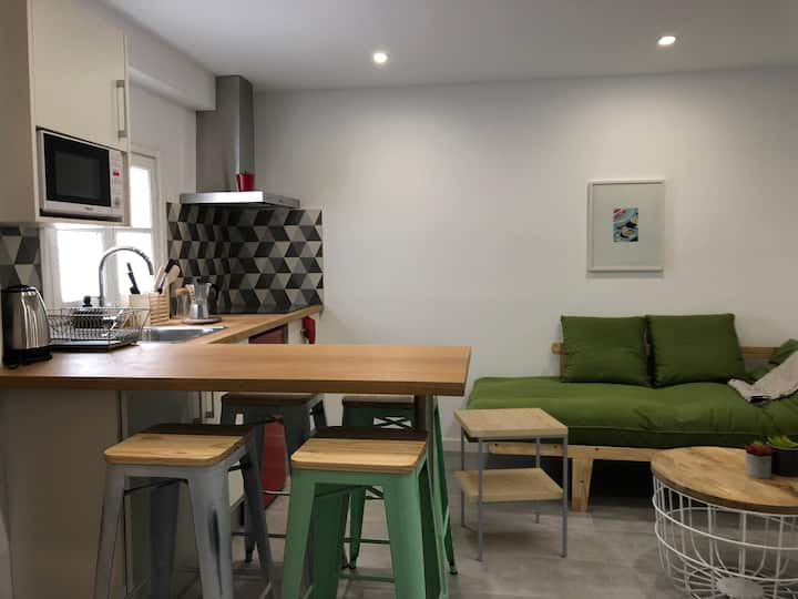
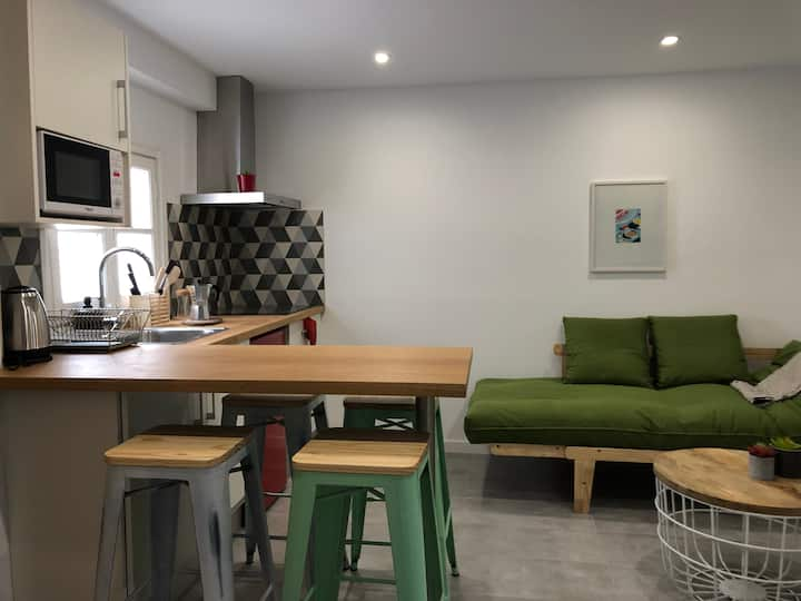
- side table (507, 479)
